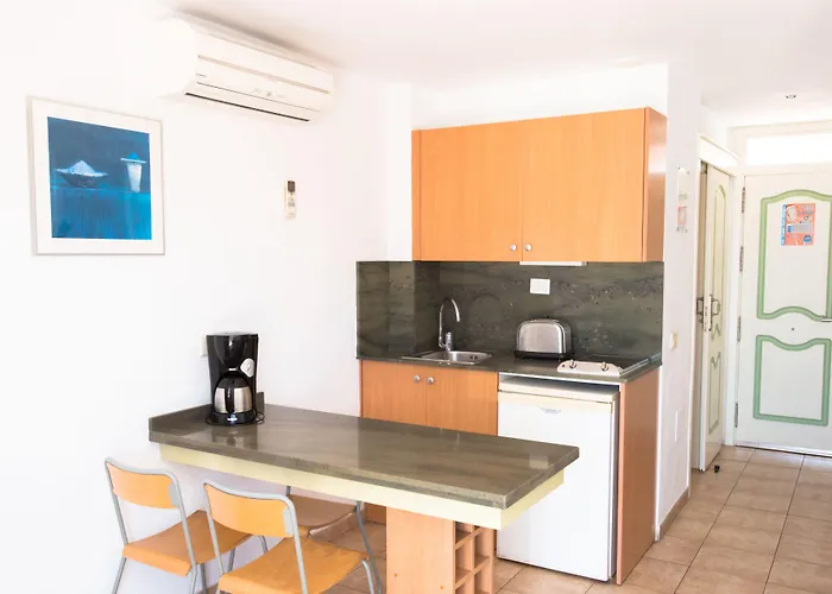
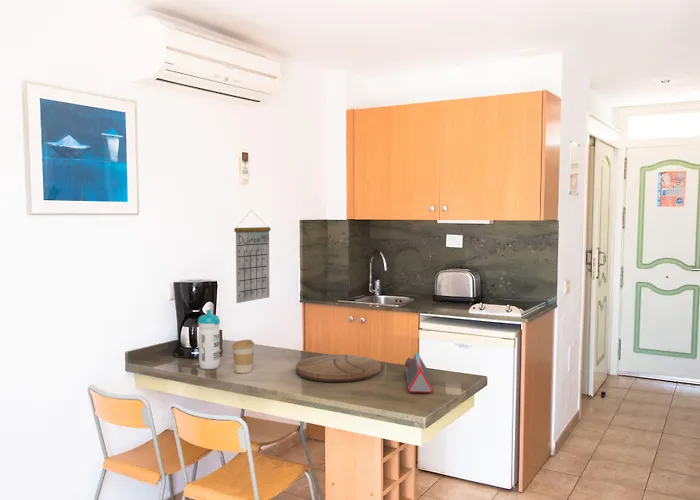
+ water bottle (209, 338)
+ coffee cup (243, 355)
+ cutting board (338, 367)
+ calendar (253, 255)
+ speaker (417, 372)
